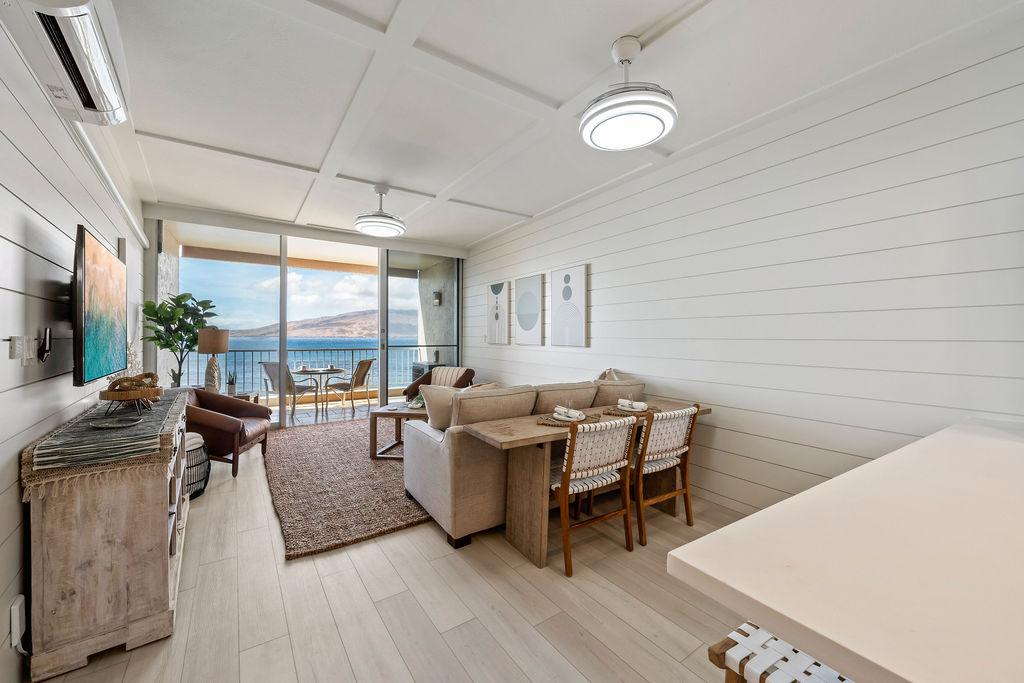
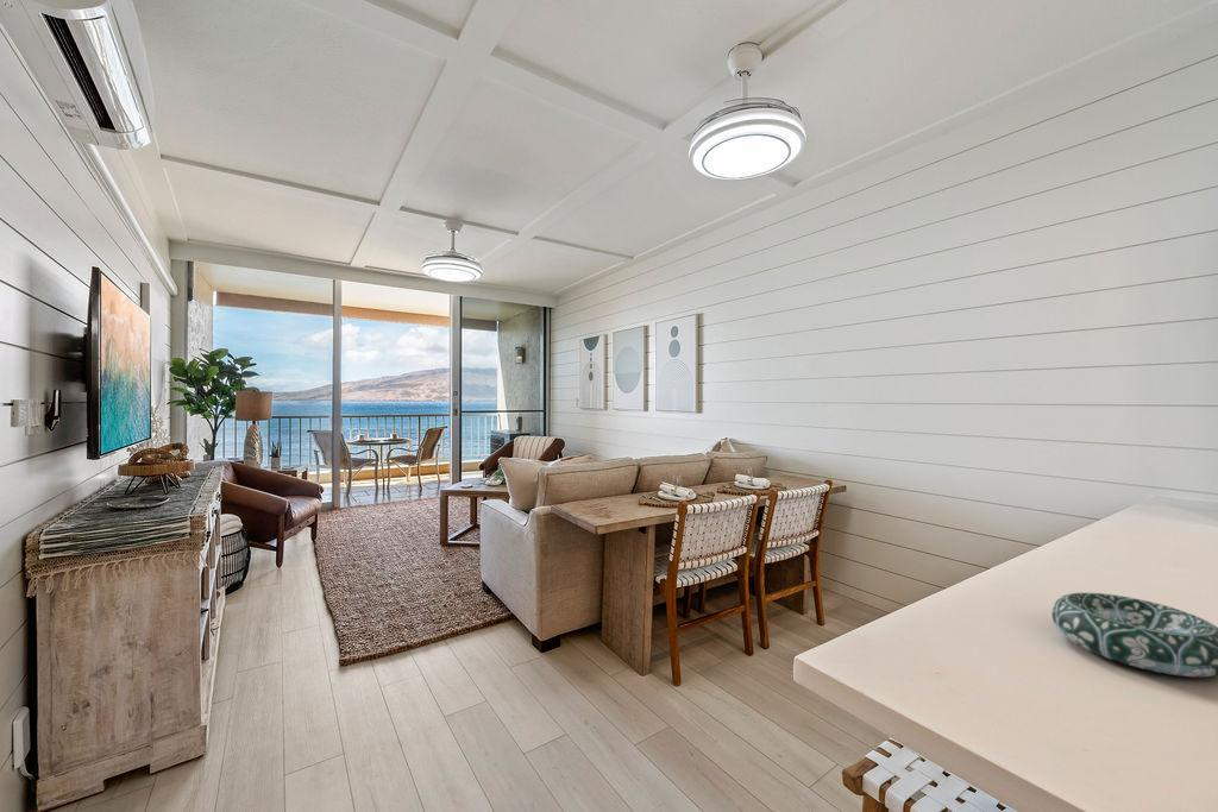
+ decorative bowl (1135, 631)
